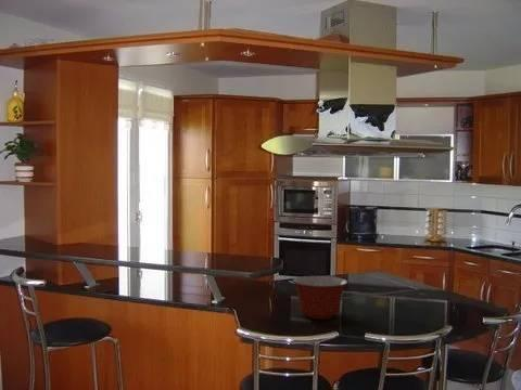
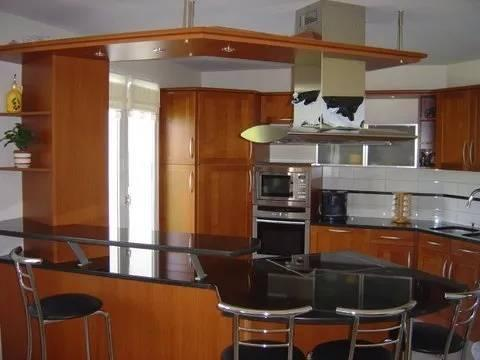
- mixing bowl (319, 298)
